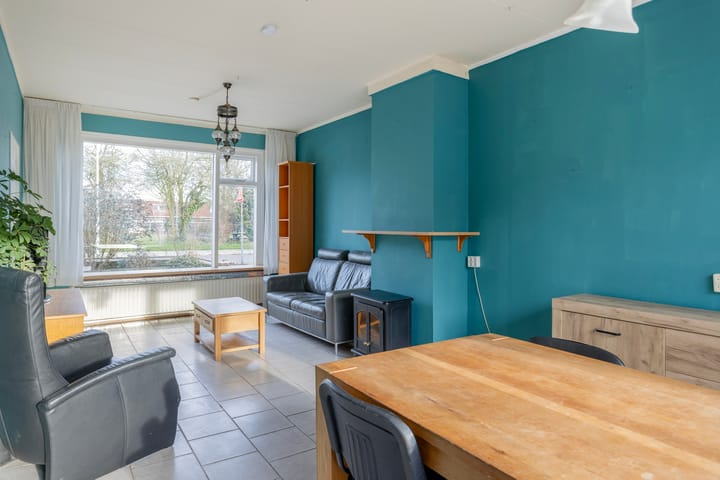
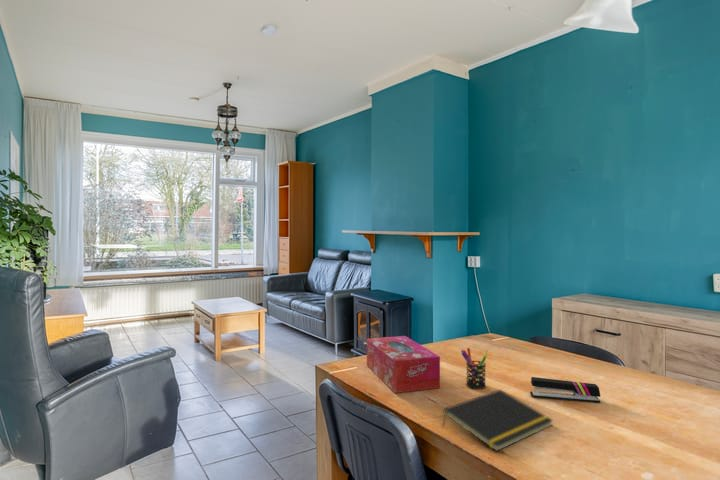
+ tissue box (400, 361)
+ stapler (564, 389)
+ pen holder (476, 367)
+ notepad (498, 416)
